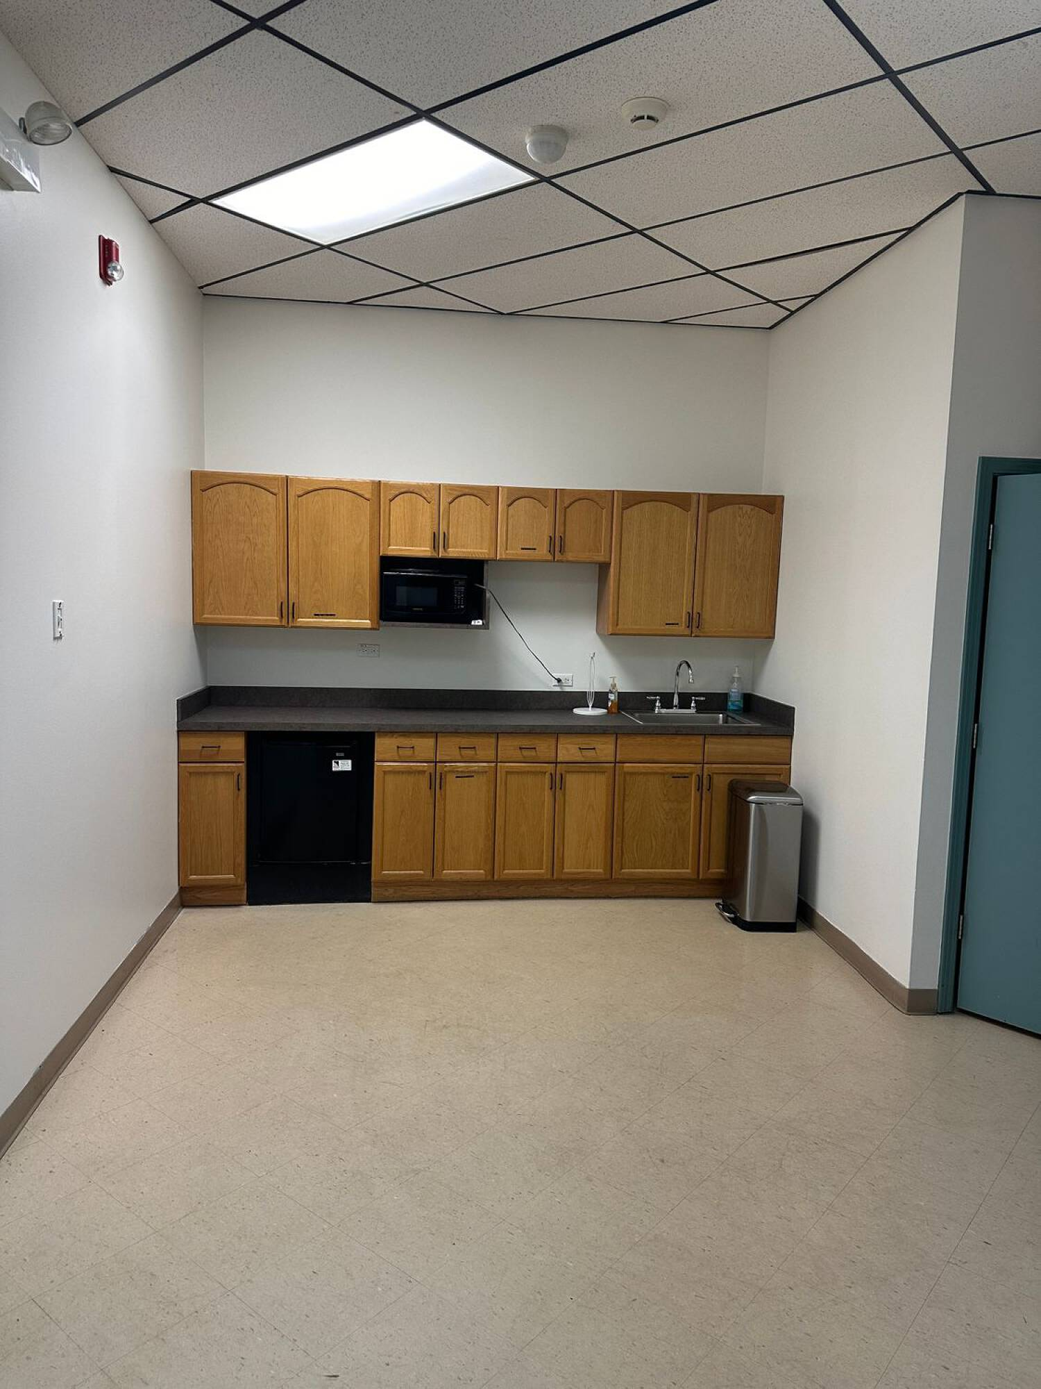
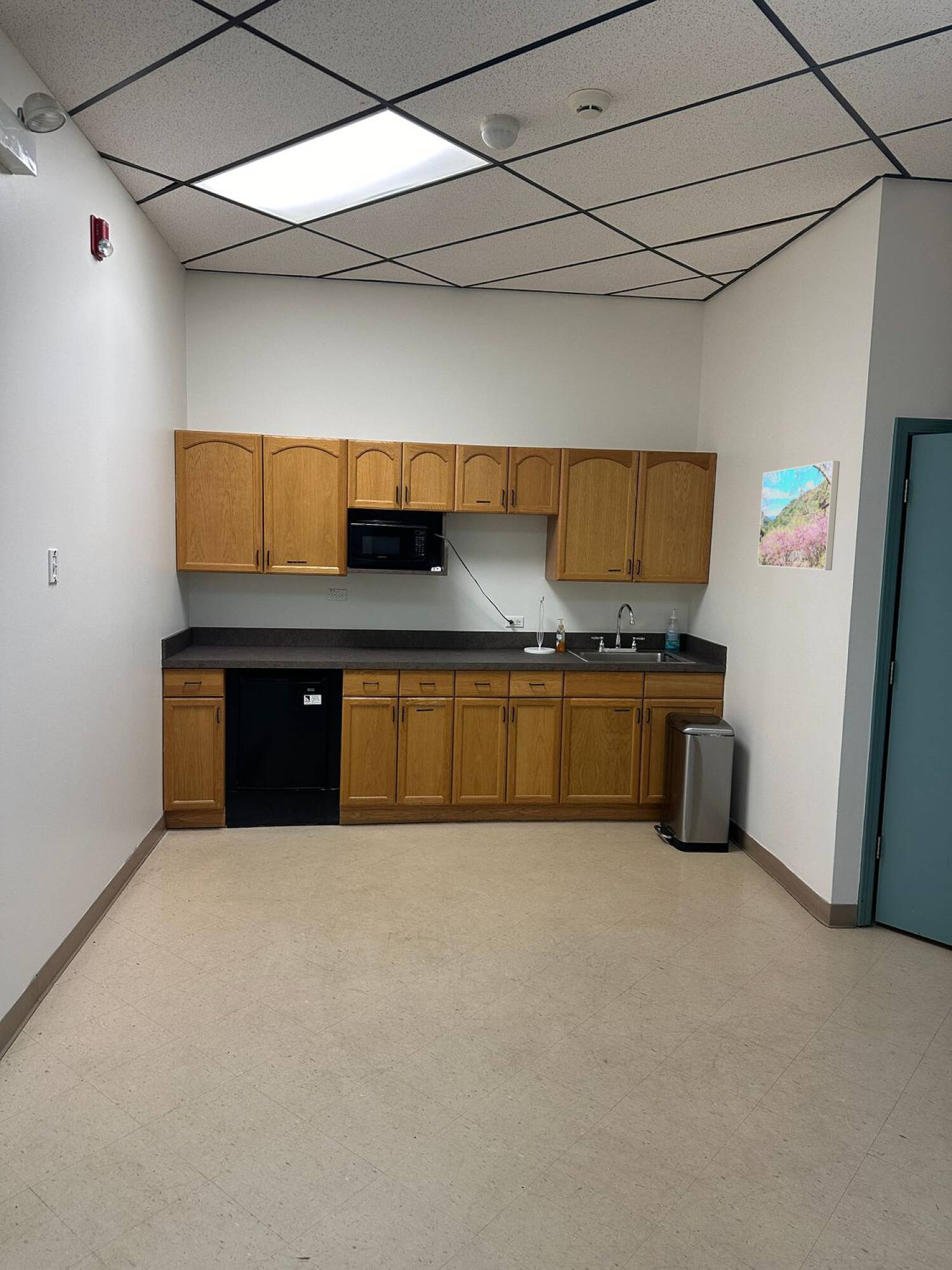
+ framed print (795, 518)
